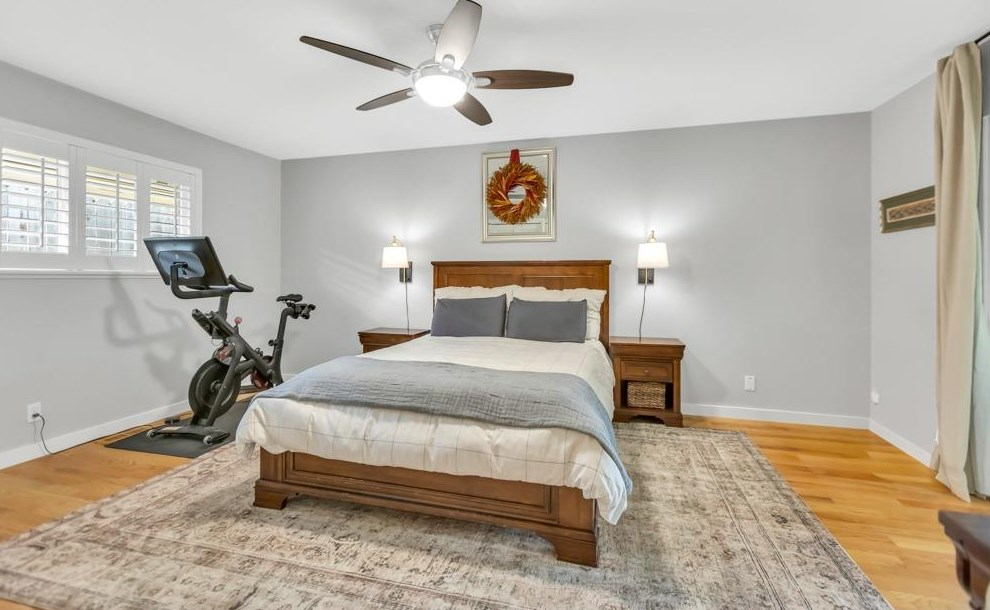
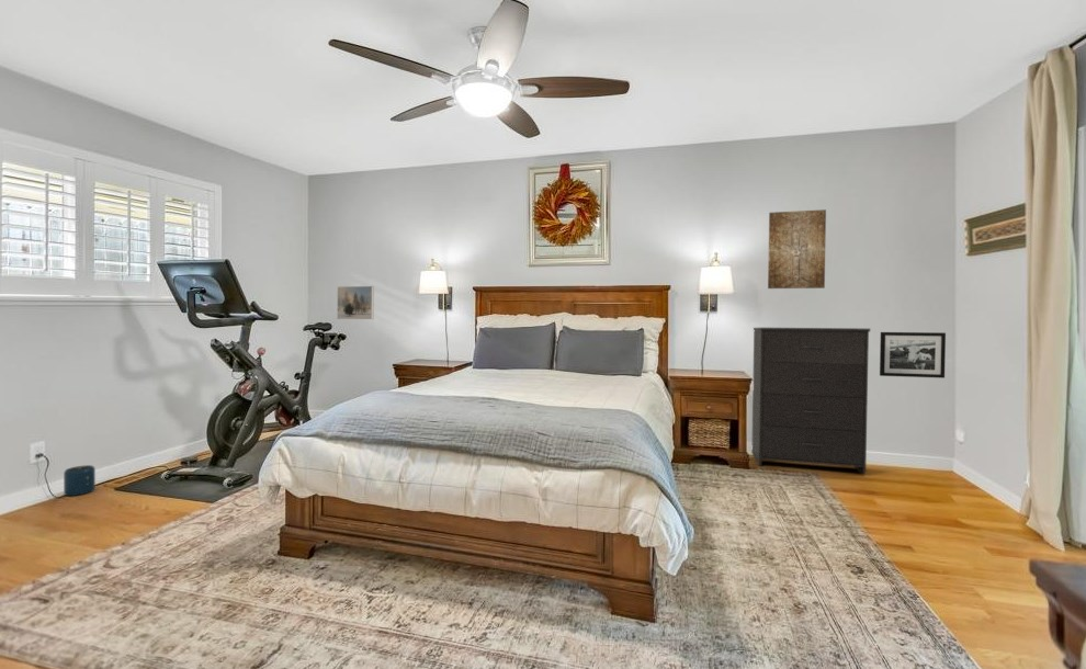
+ picture frame (912, 354)
+ wall art (796, 249)
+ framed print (354, 303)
+ speaker (79, 479)
+ dresser (805, 395)
